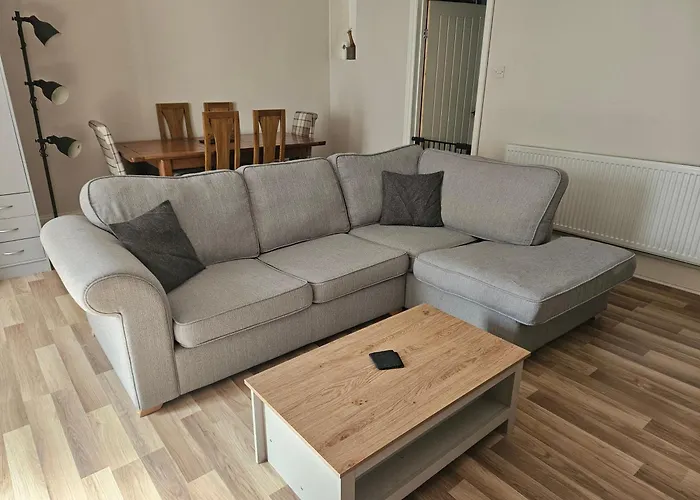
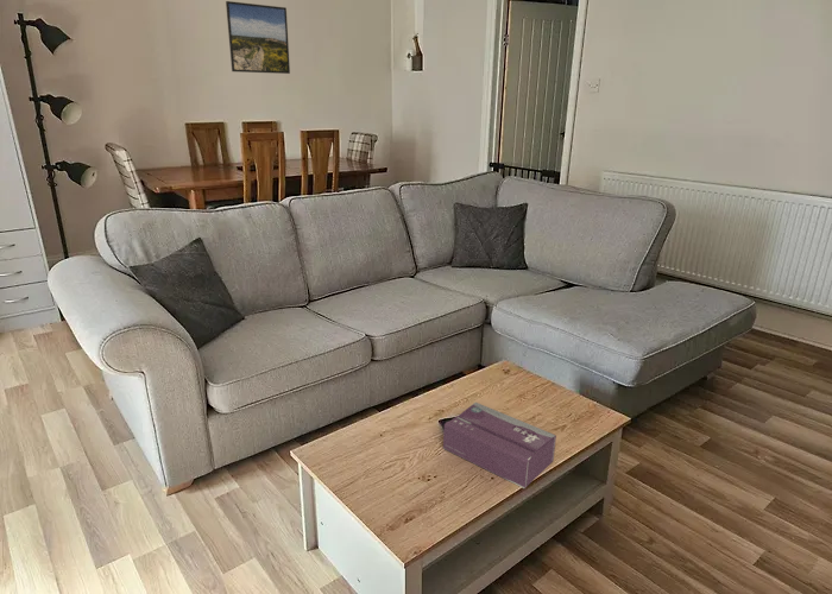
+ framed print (259, 39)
+ tissue box (498, 441)
